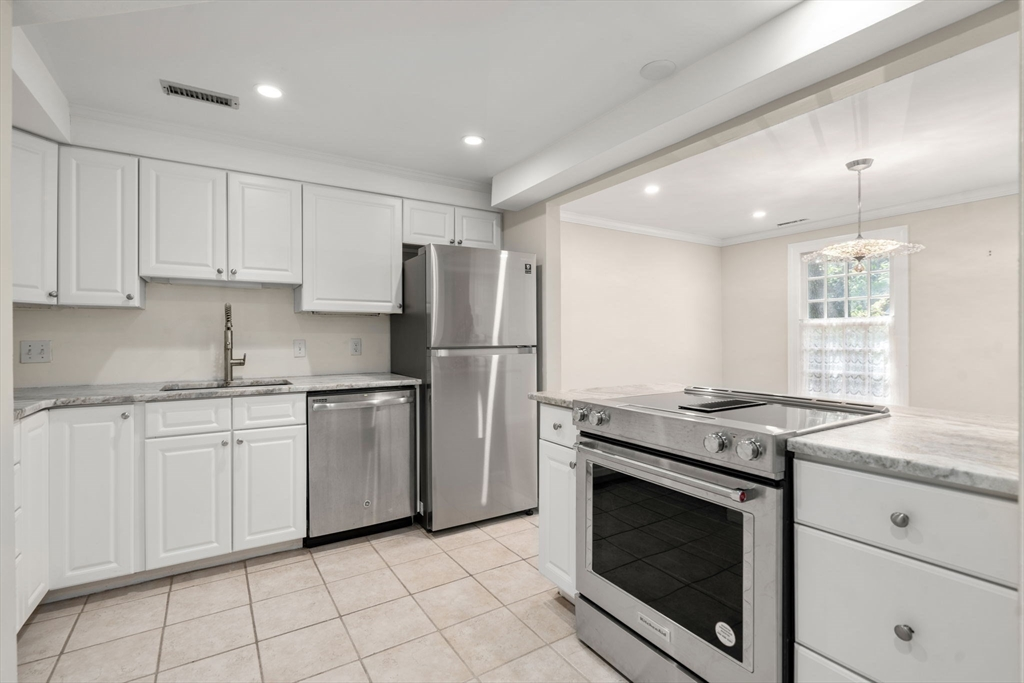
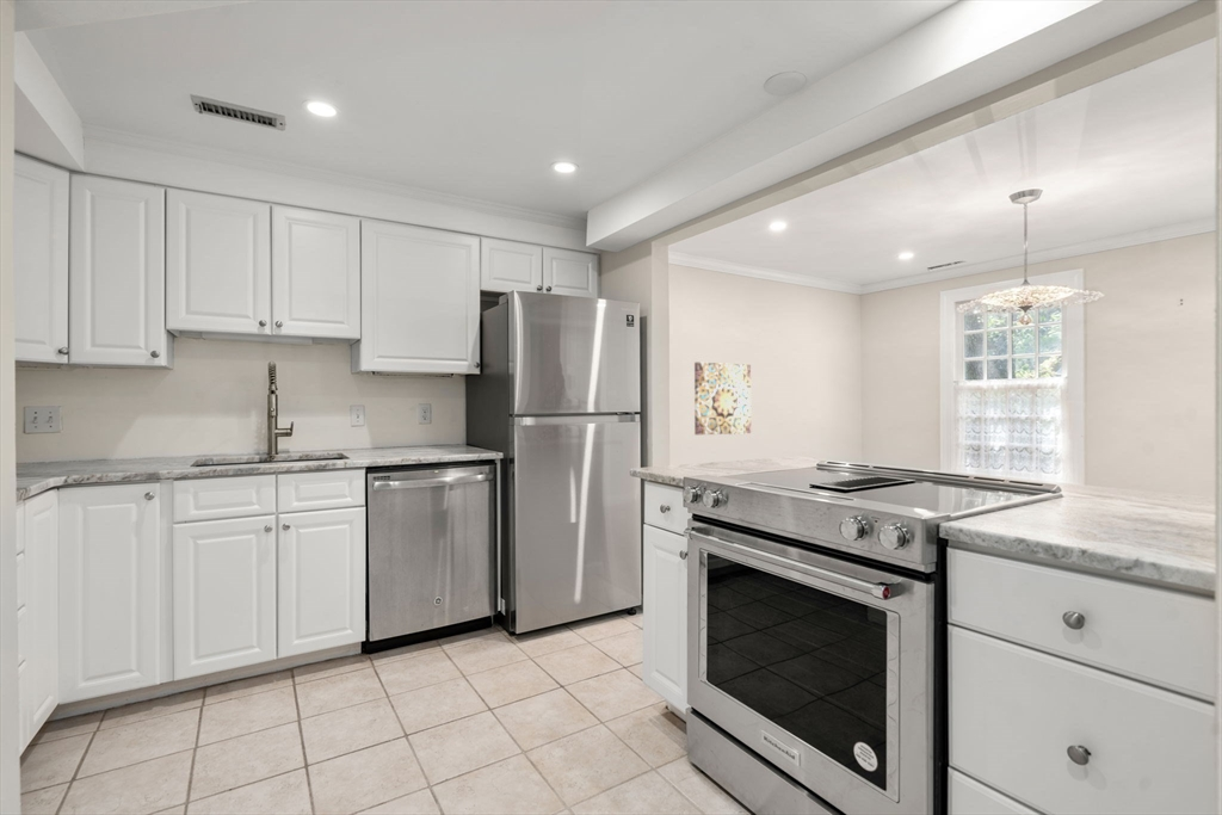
+ wall art (723, 399)
